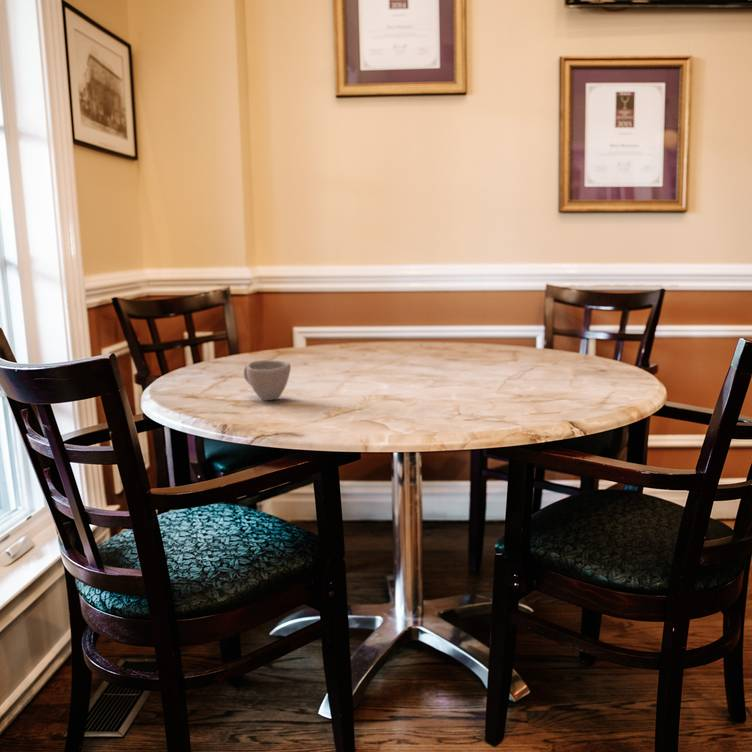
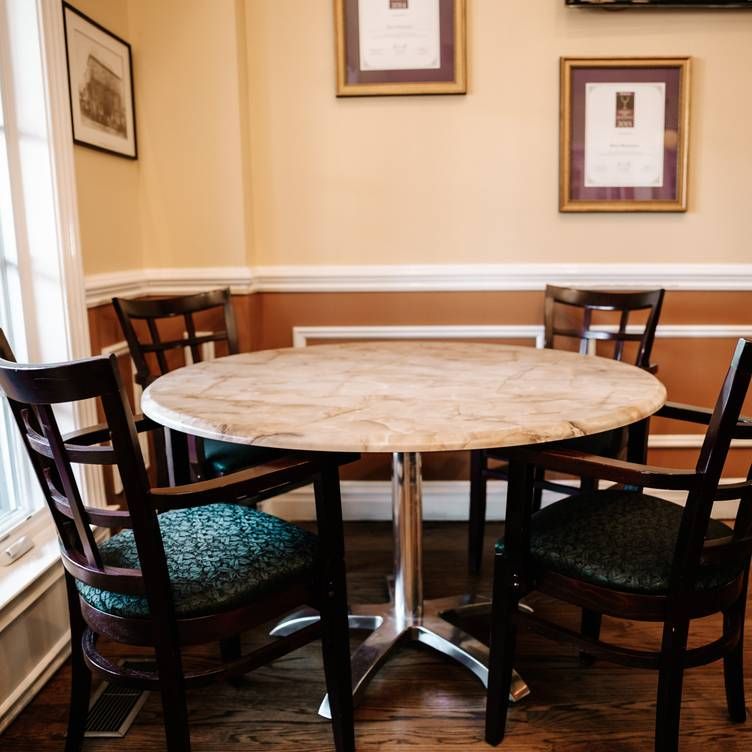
- cup (263, 380)
